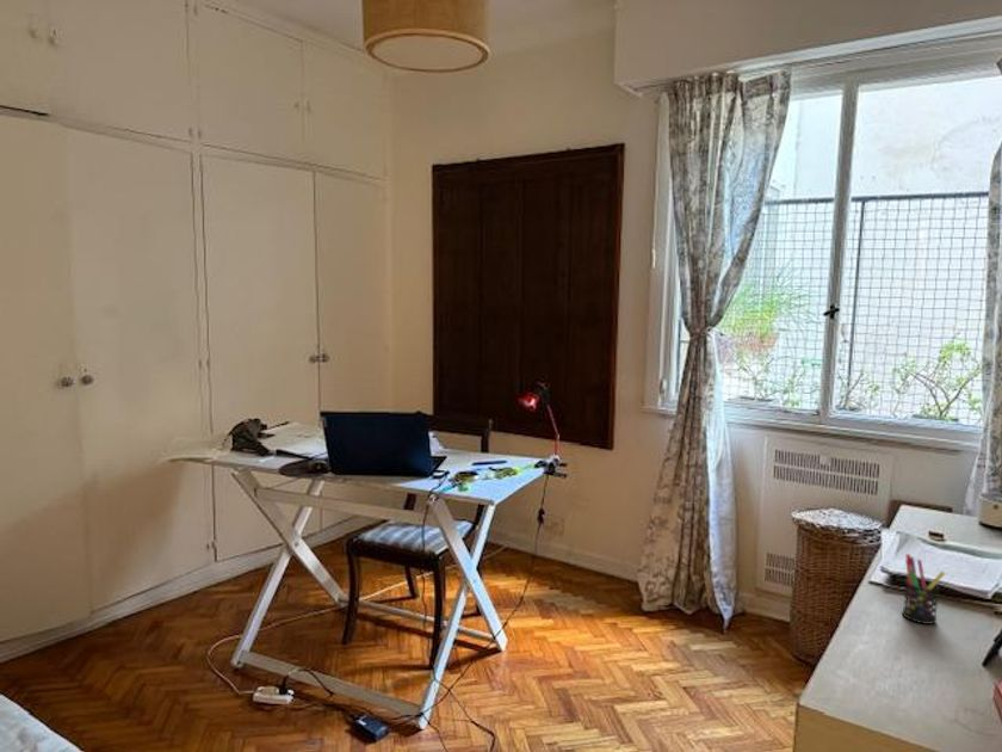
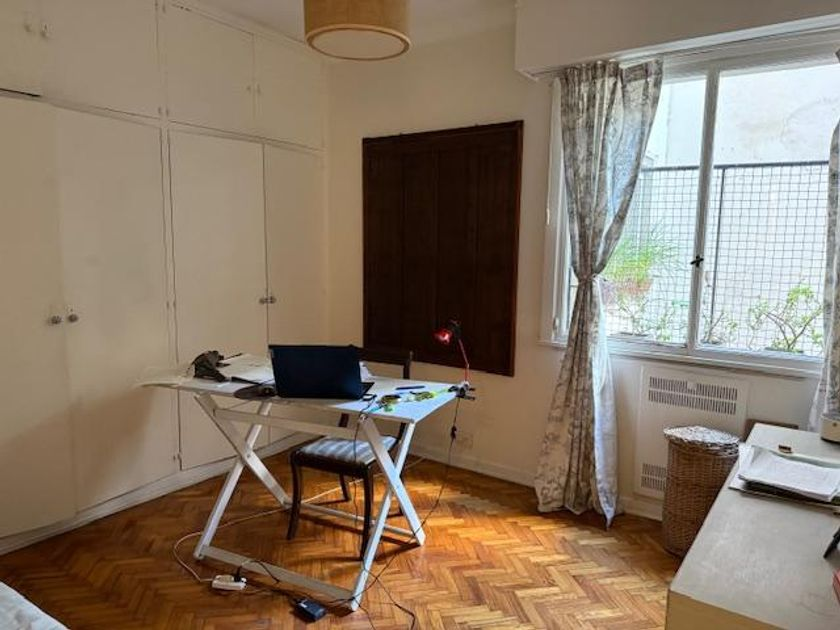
- pen holder (917, 587)
